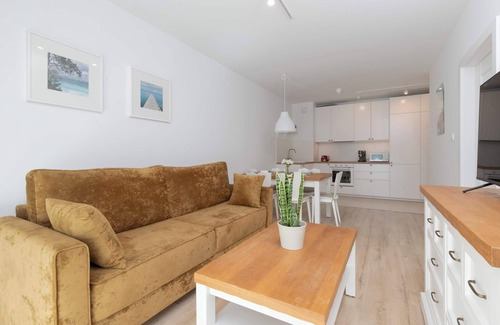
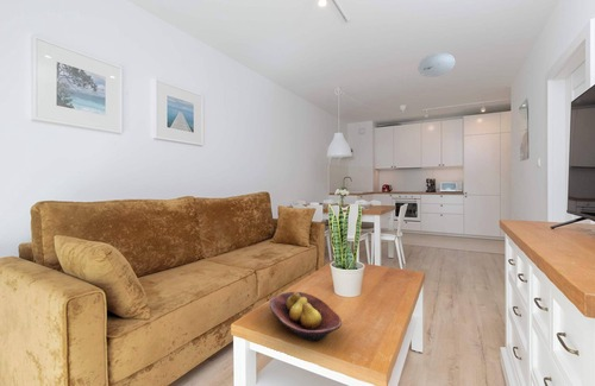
+ ceiling light (436, 64)
+ fruit bowl (302, 310)
